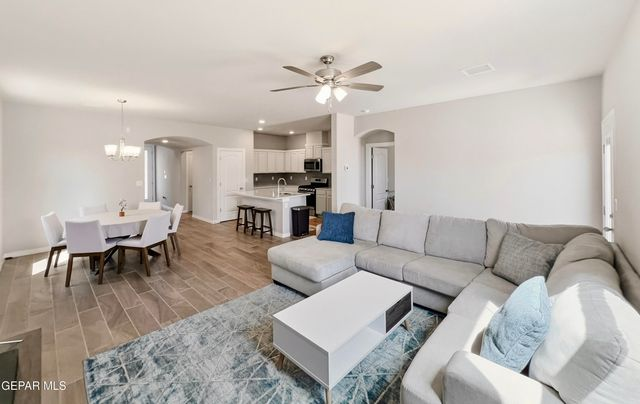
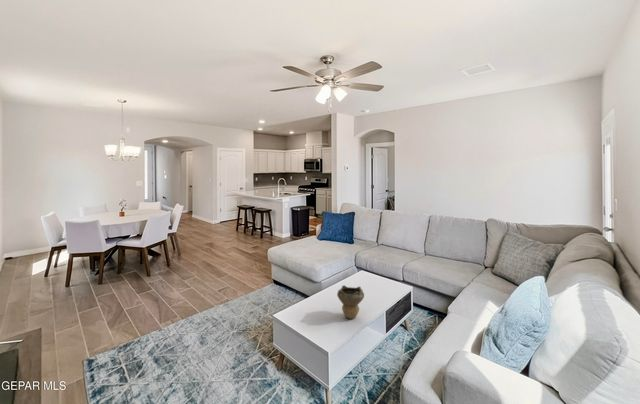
+ decorative bowl (350, 302)
